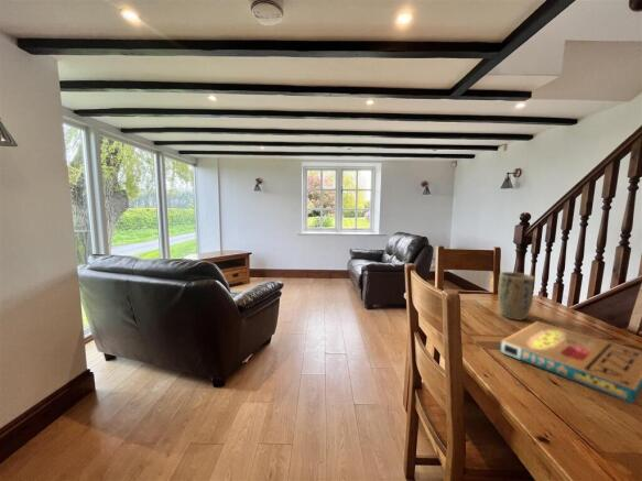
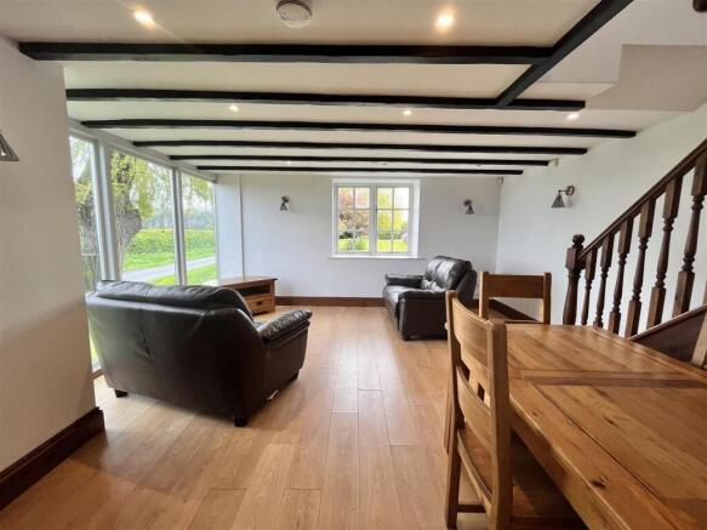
- plant pot (514, 295)
- pizza box (574, 352)
